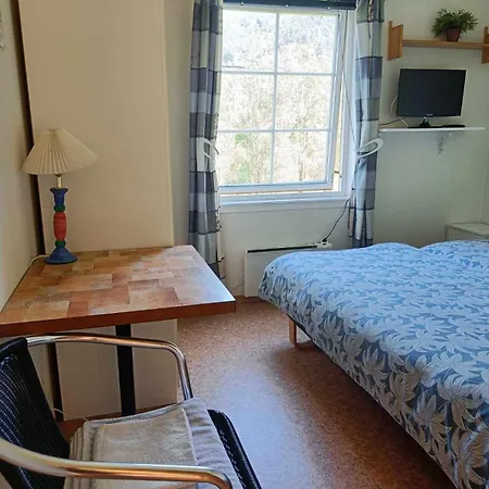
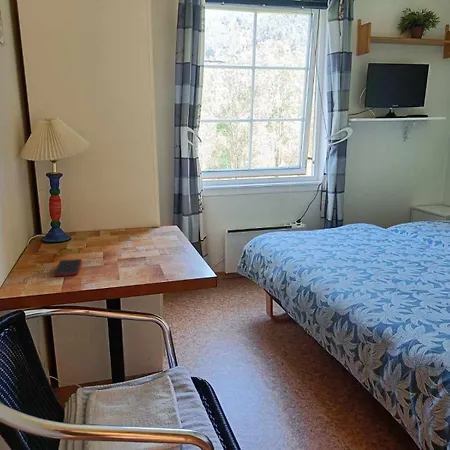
+ cell phone (68, 267)
